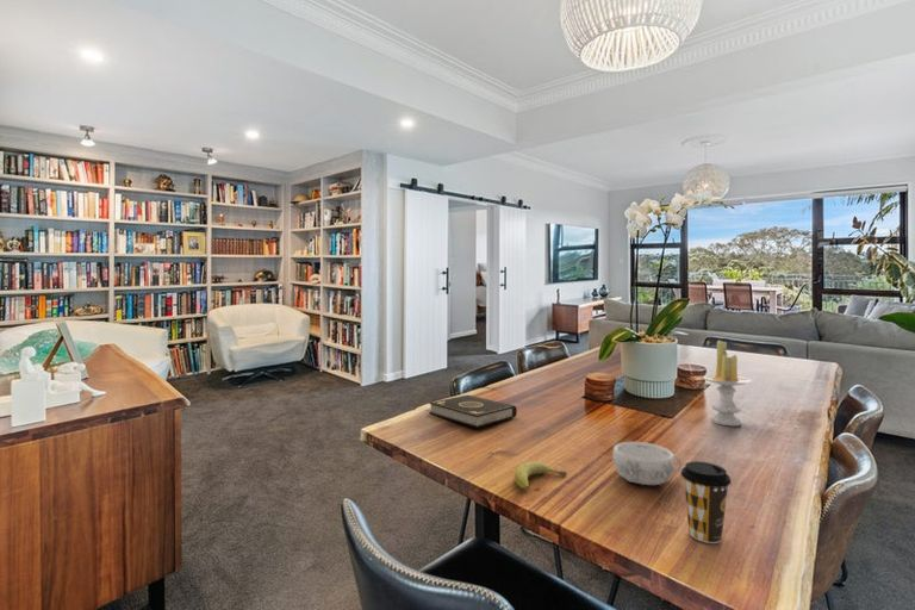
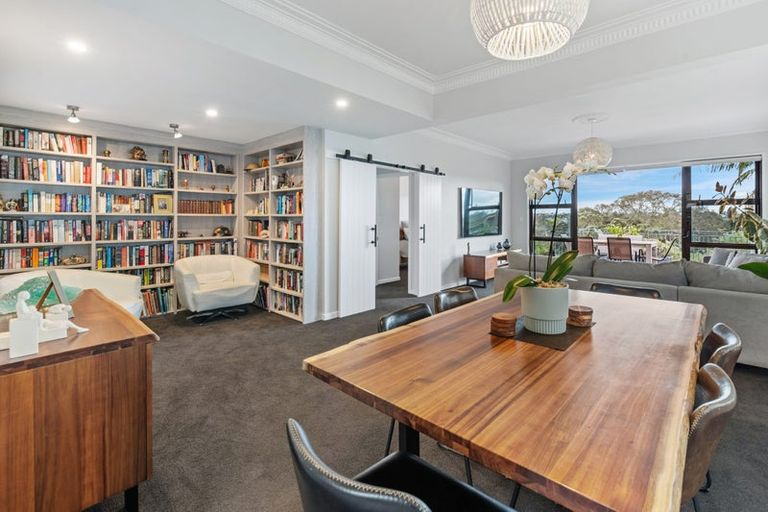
- decorative bowl (647, 465)
- candle (726, 381)
- fruit (535, 472)
- coffee cup (704, 502)
- book (472, 409)
